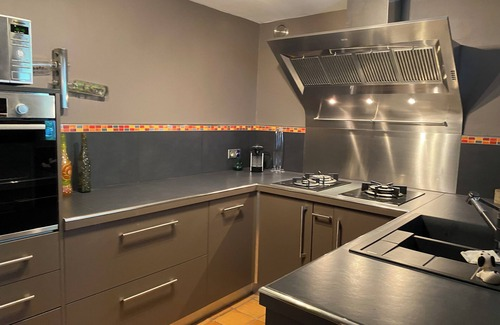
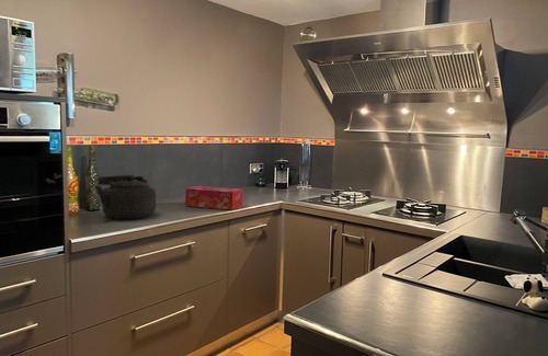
+ kettle (127, 195)
+ tissue box (214, 197)
